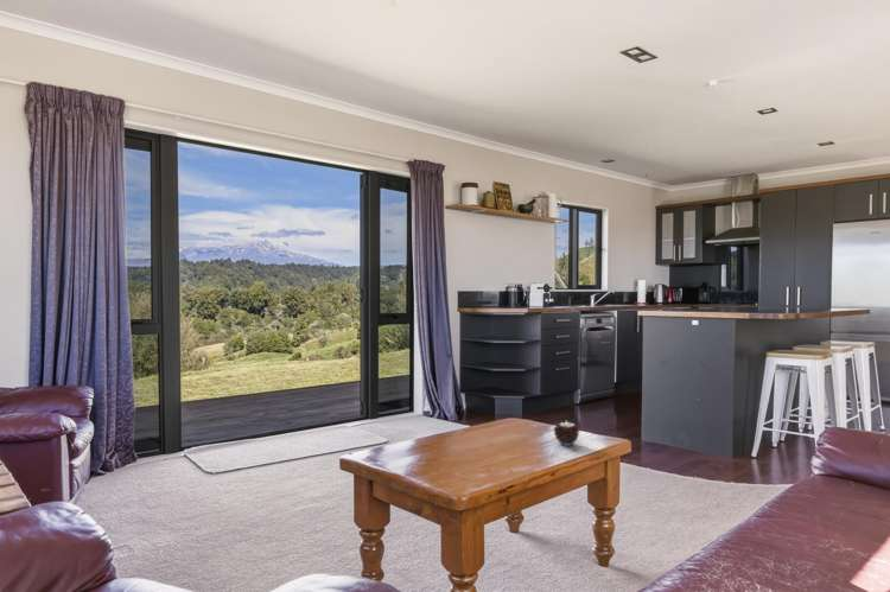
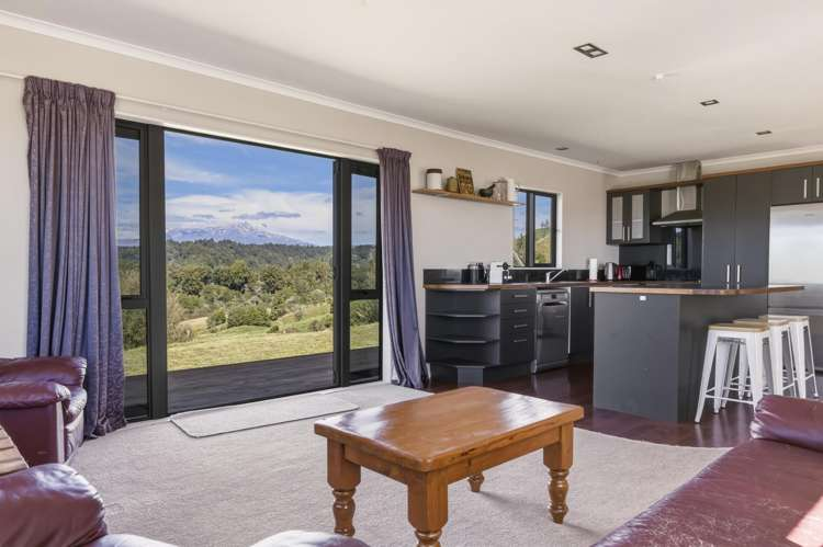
- candle (566, 432)
